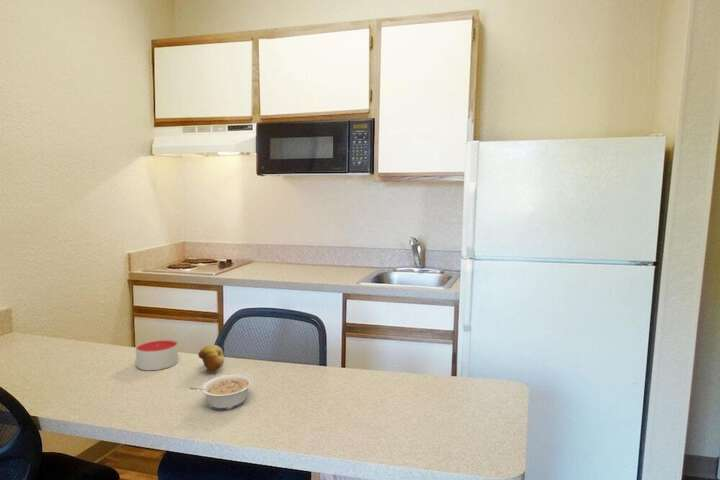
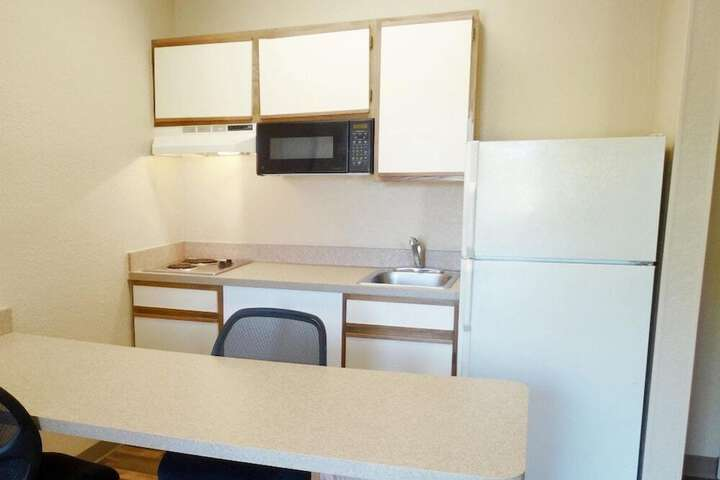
- legume (226, 391)
- candle (157, 353)
- fruit (211, 358)
